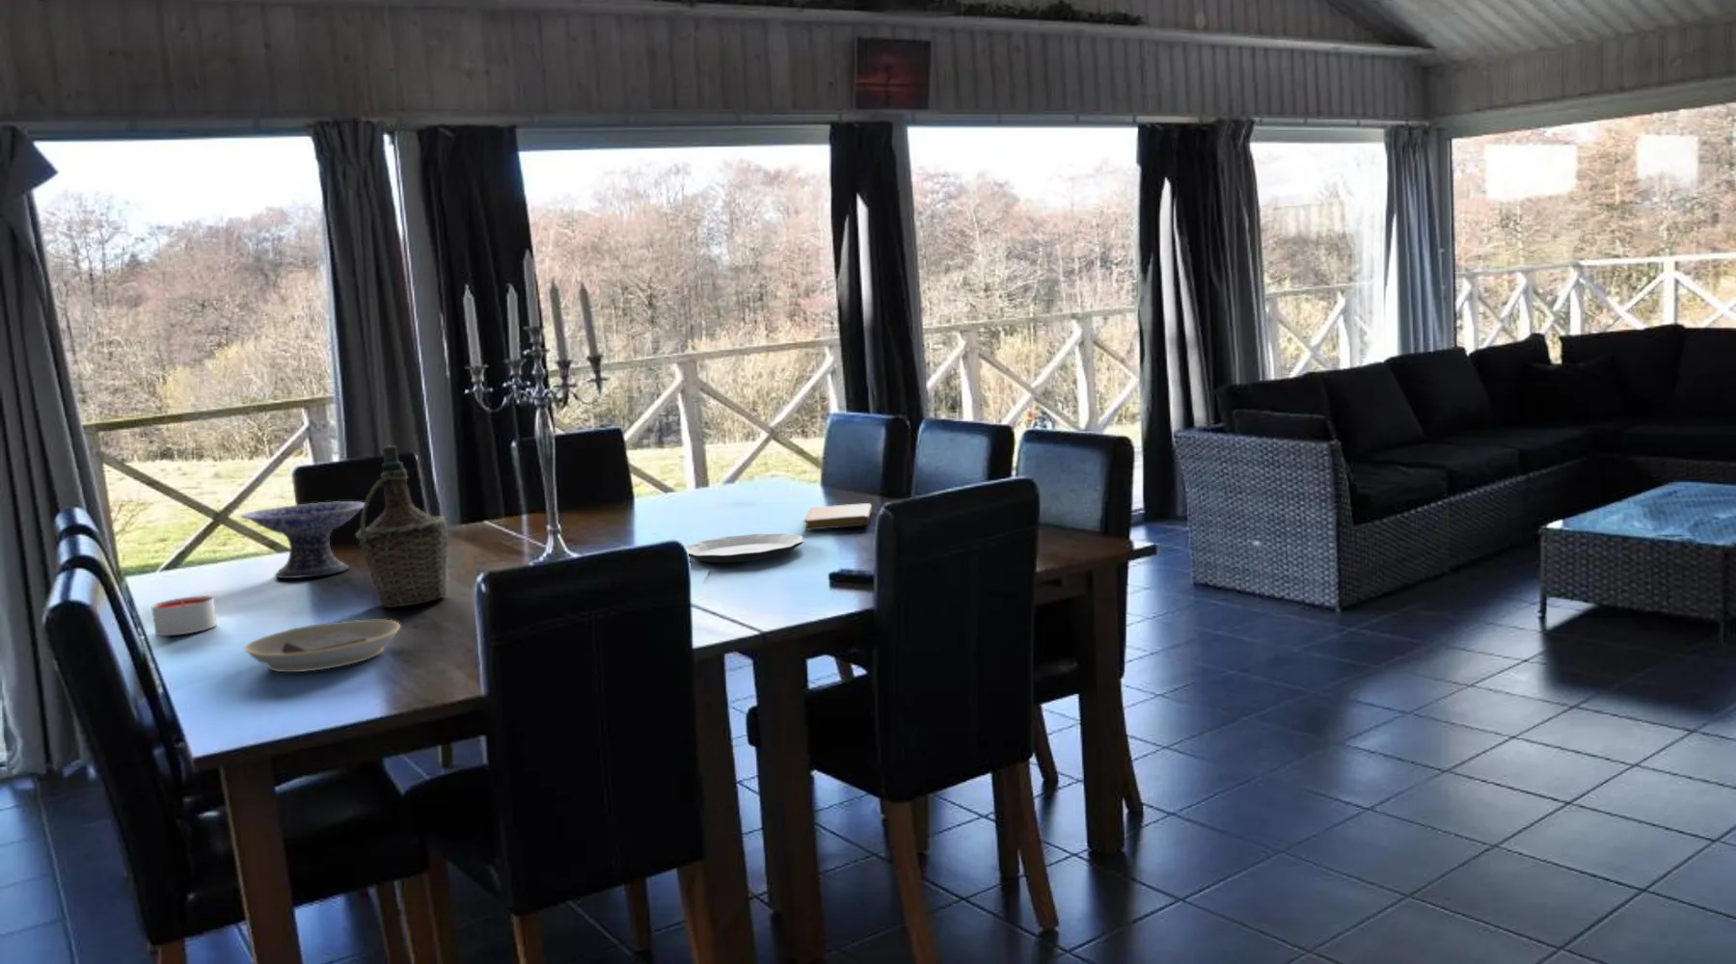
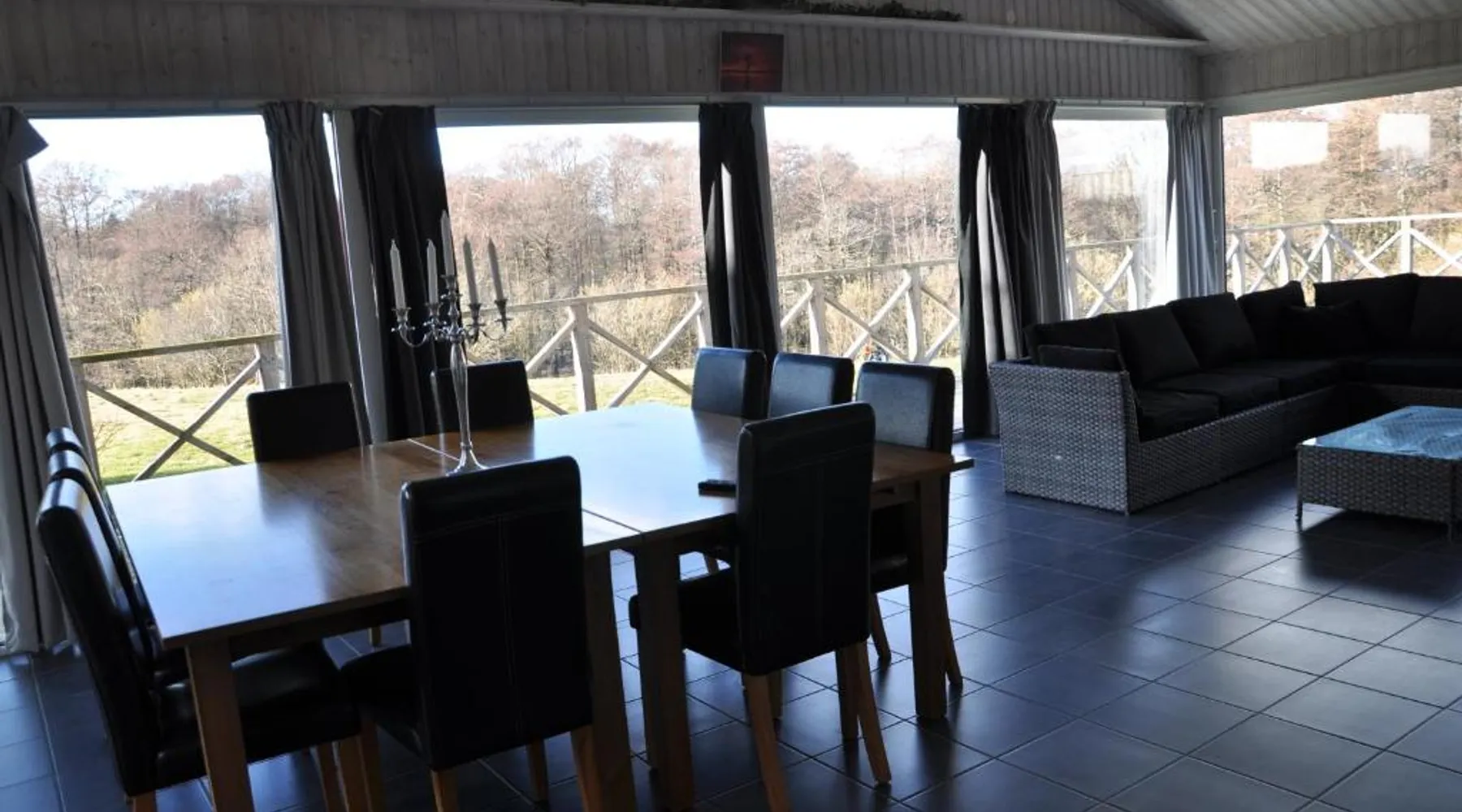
- notebook (838, 515)
- plate (742, 548)
- candle (184, 614)
- decorative bowl (310, 540)
- plate (324, 646)
- bottle (400, 525)
